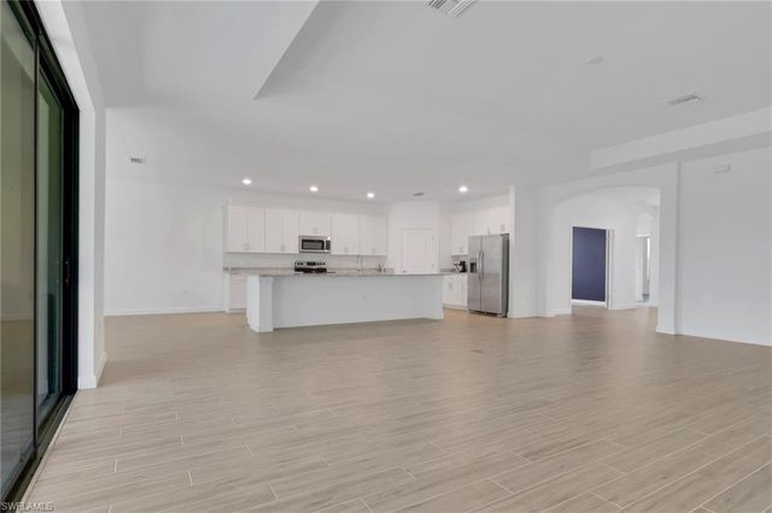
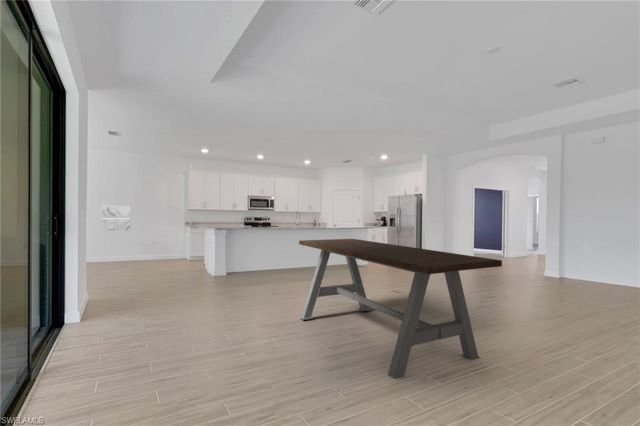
+ wall art (115, 217)
+ dining table (371, 300)
